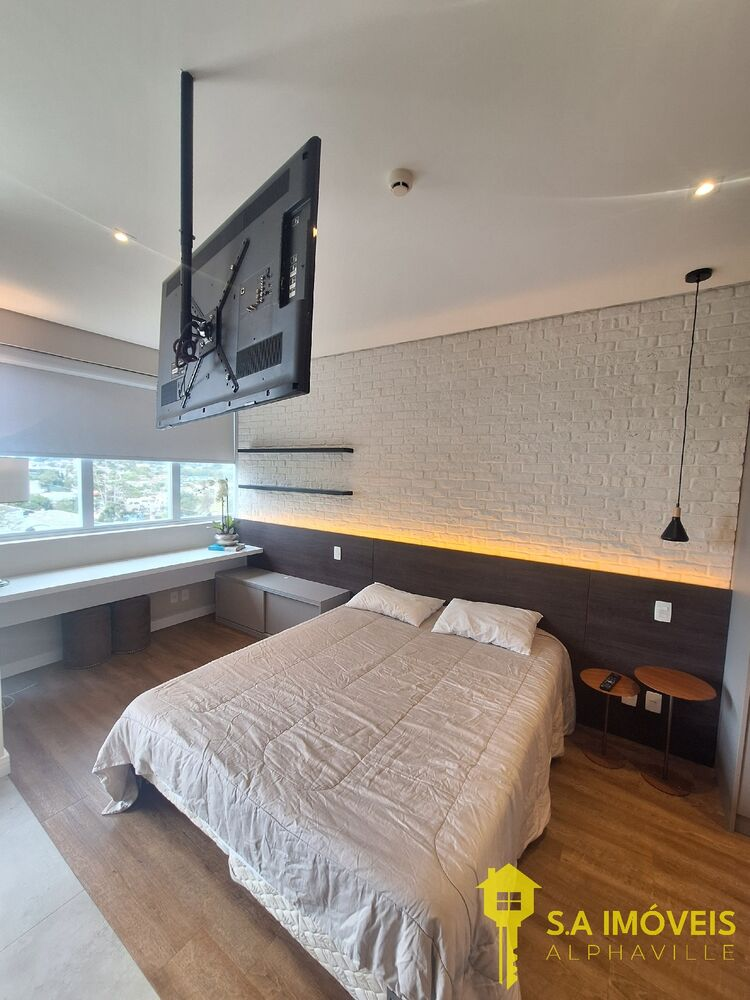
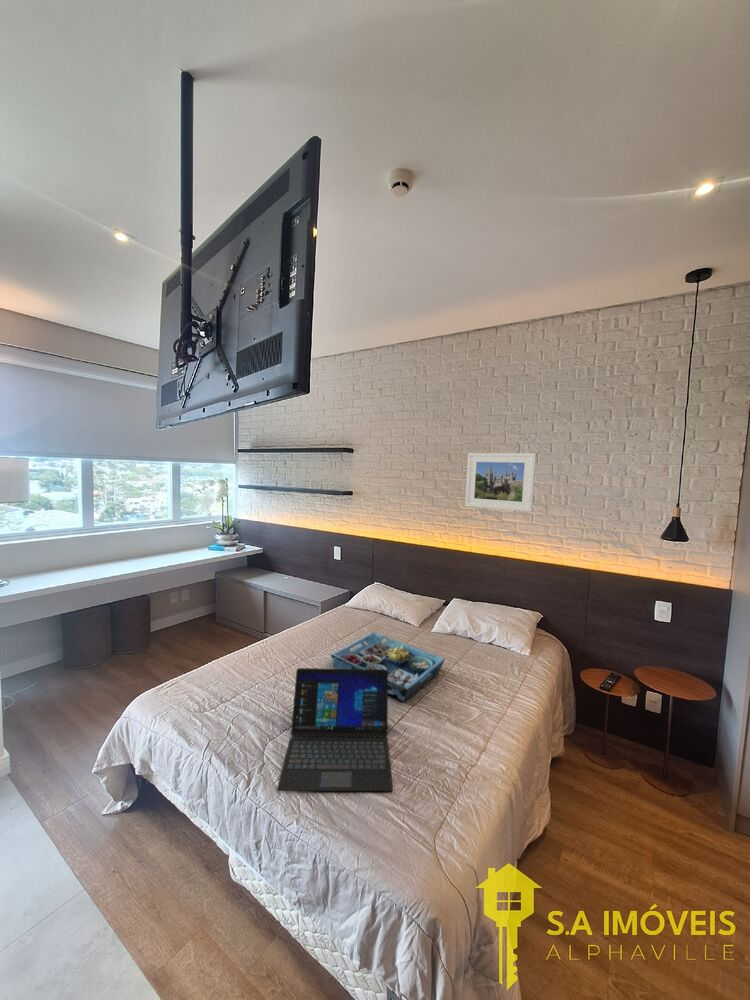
+ laptop (339, 722)
+ serving tray (387, 661)
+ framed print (498, 481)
